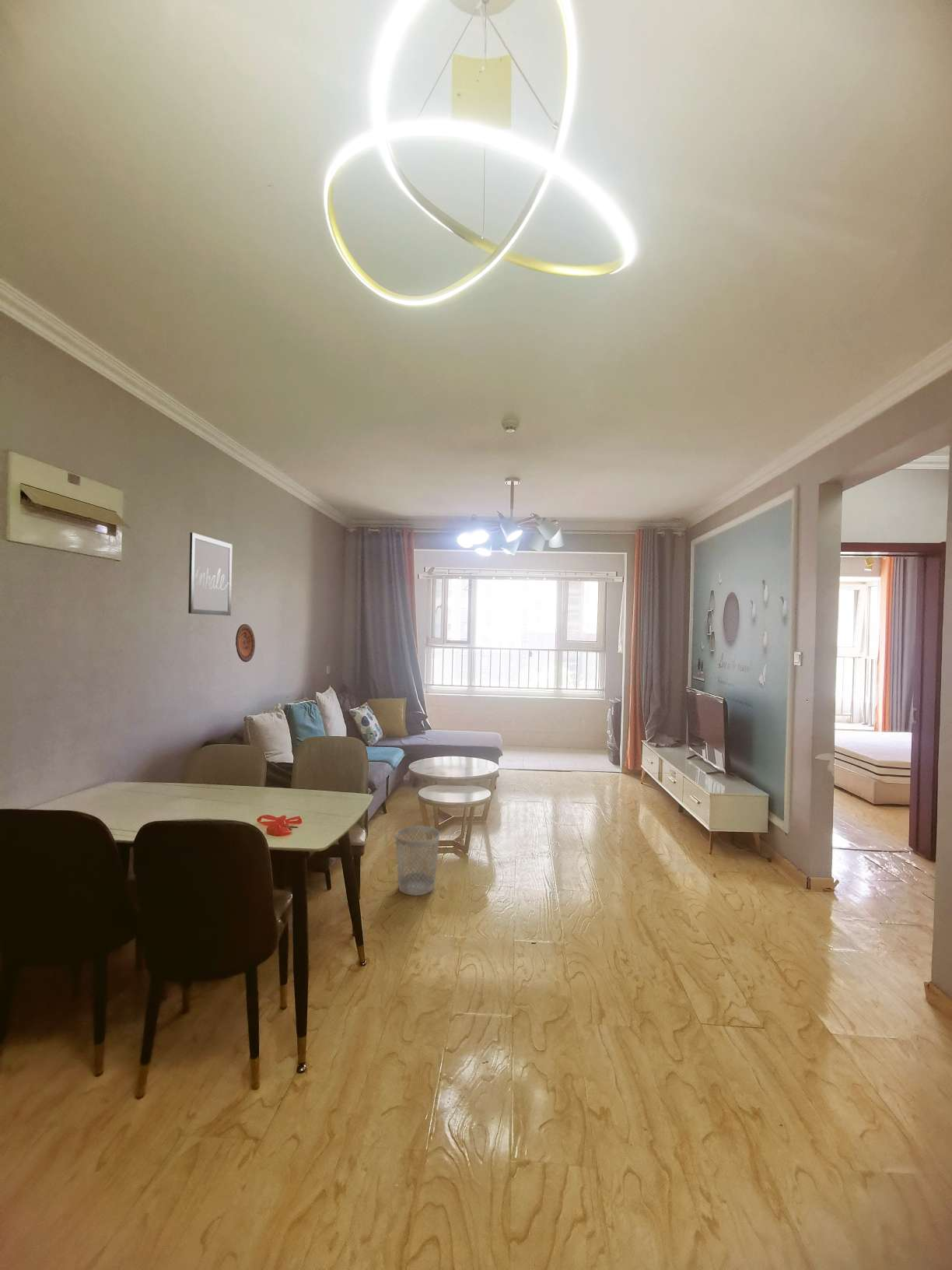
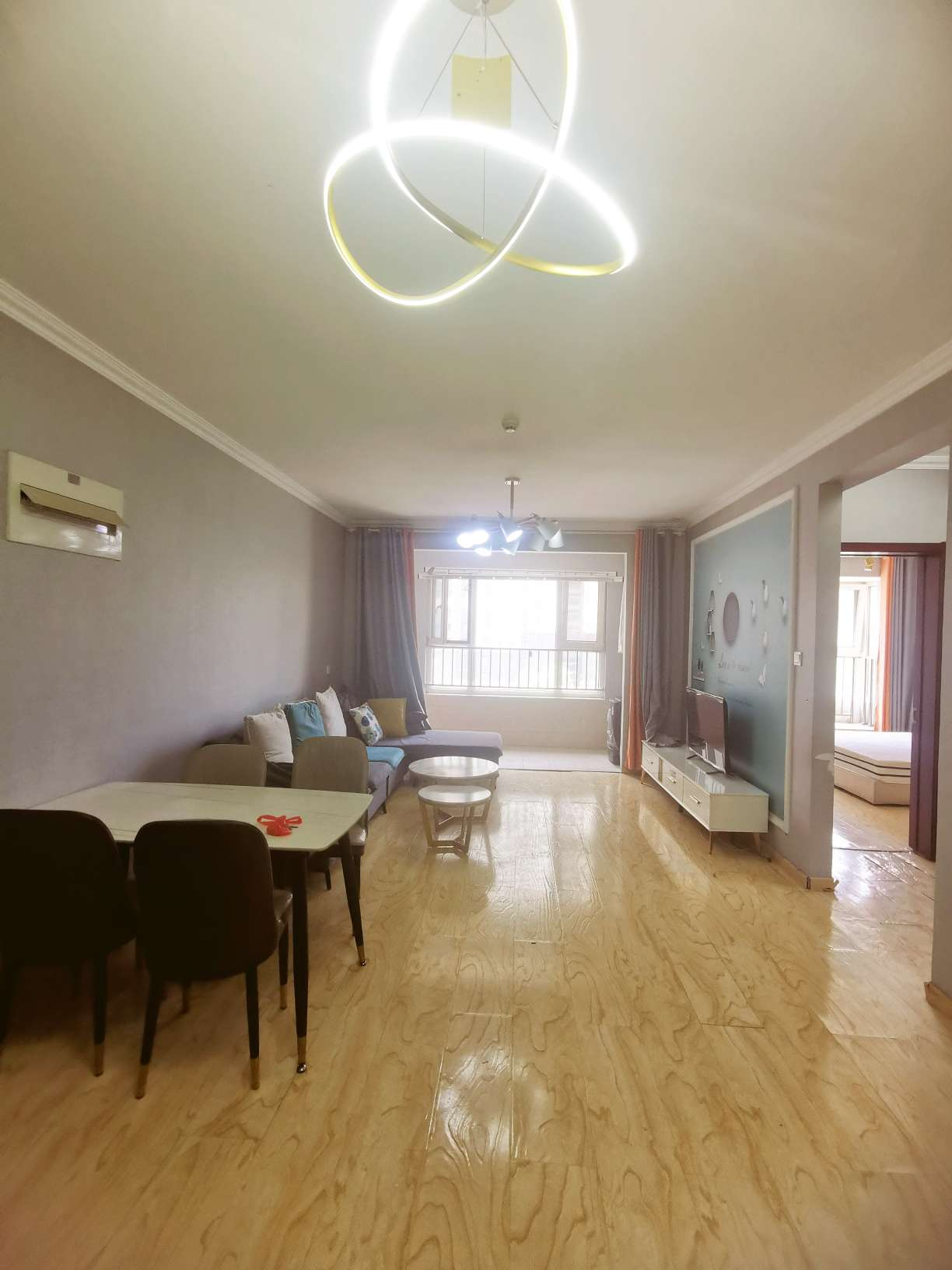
- wastebasket (417, 860)
- wall art (212, 577)
- decorative plate (244, 643)
